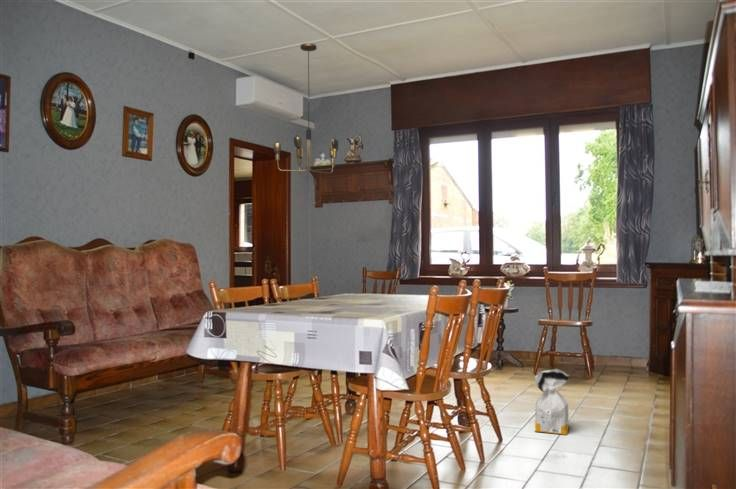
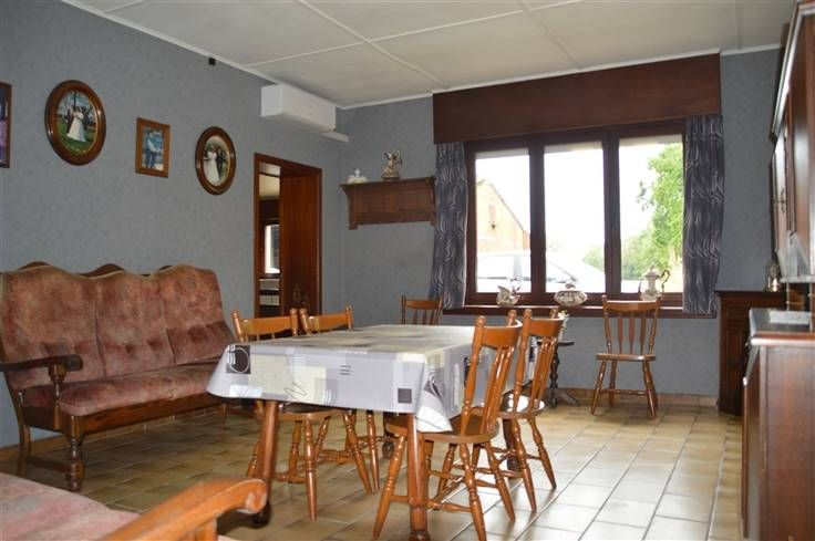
- bag (552, 398)
- light fixture (308, 108)
